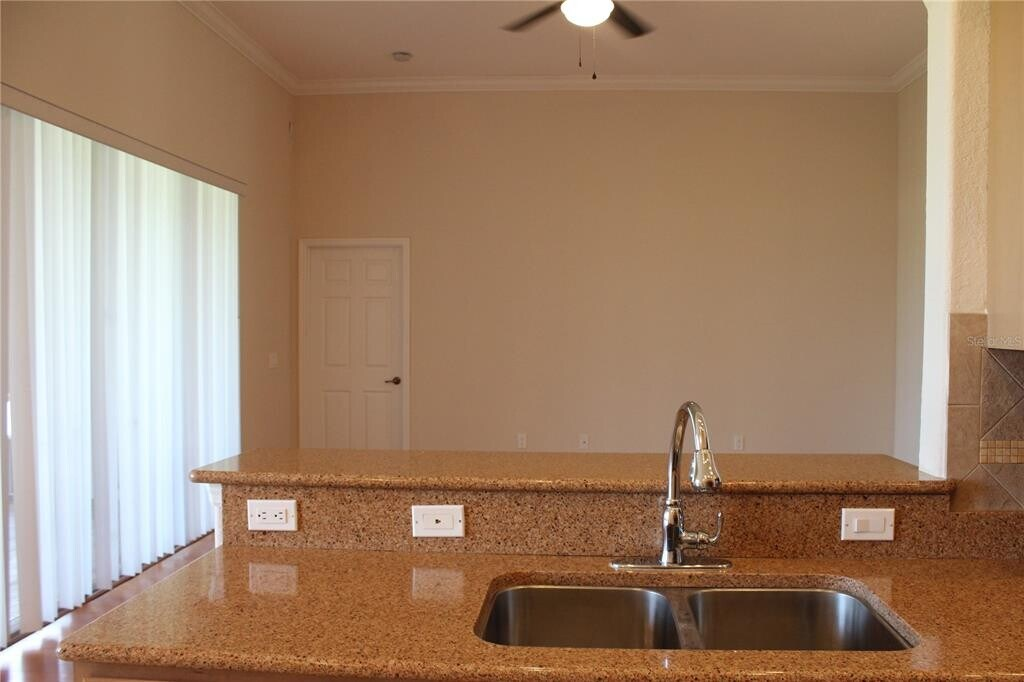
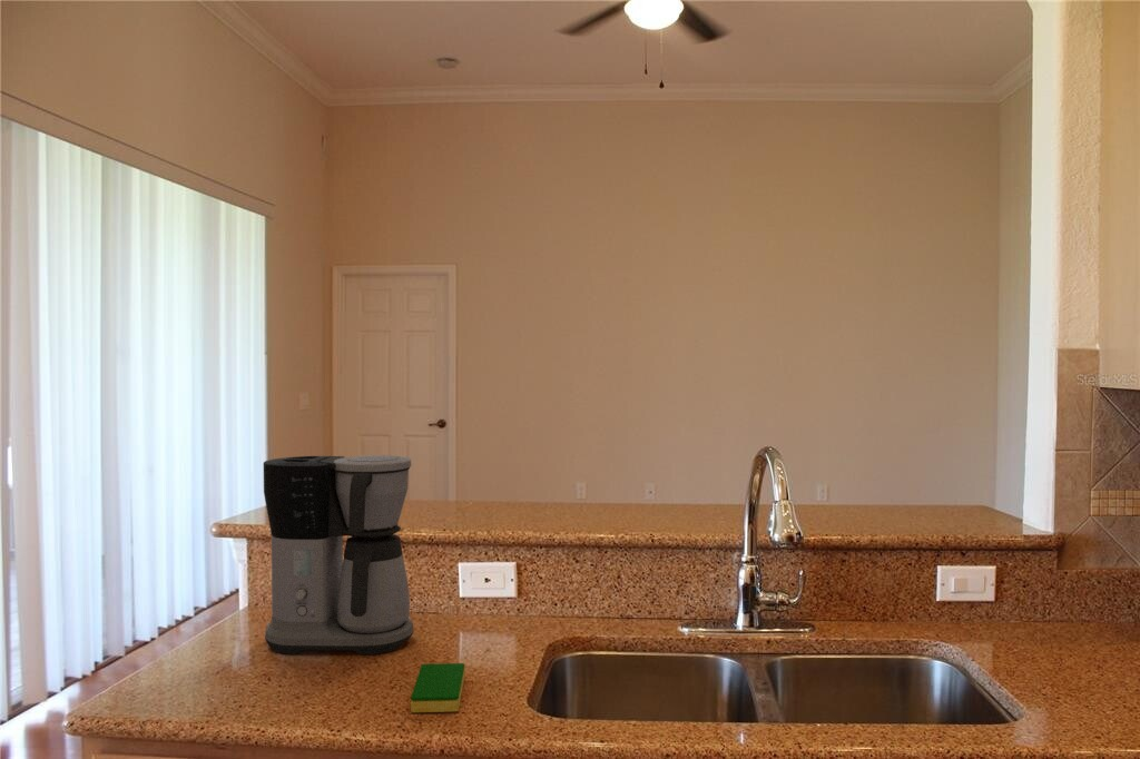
+ dish sponge (439, 686)
+ coffee maker (336, 551)
